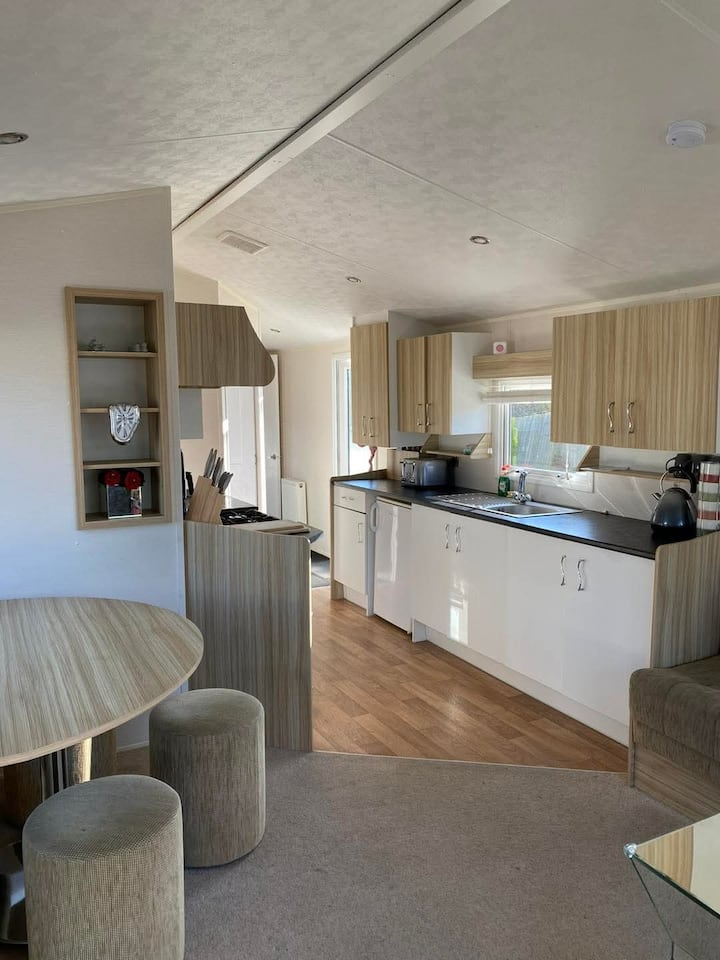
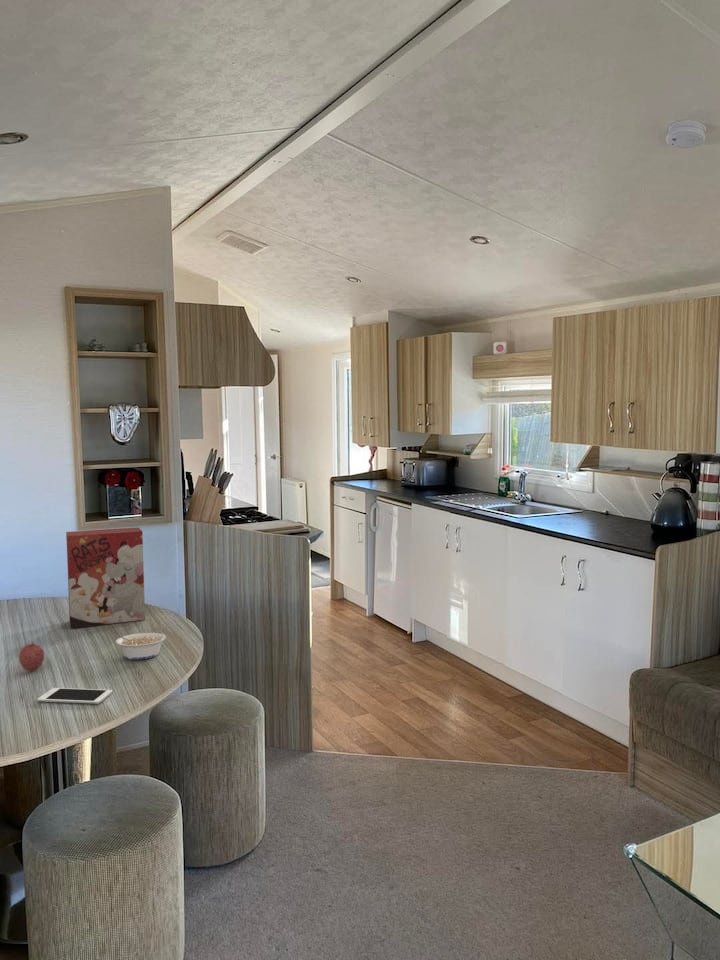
+ fruit (31, 656)
+ legume (139, 645)
+ cereal box (105, 576)
+ cell phone (75, 695)
